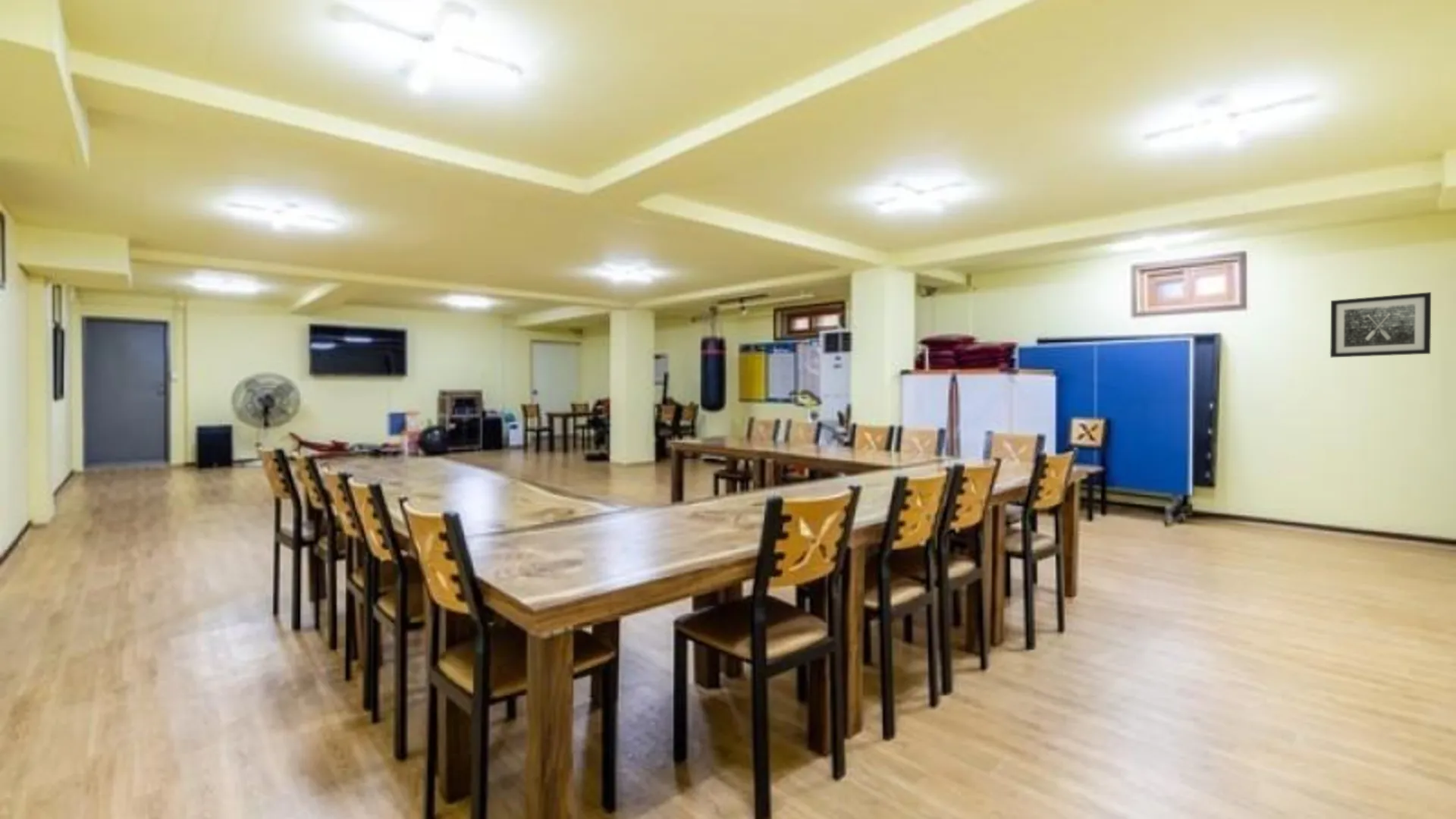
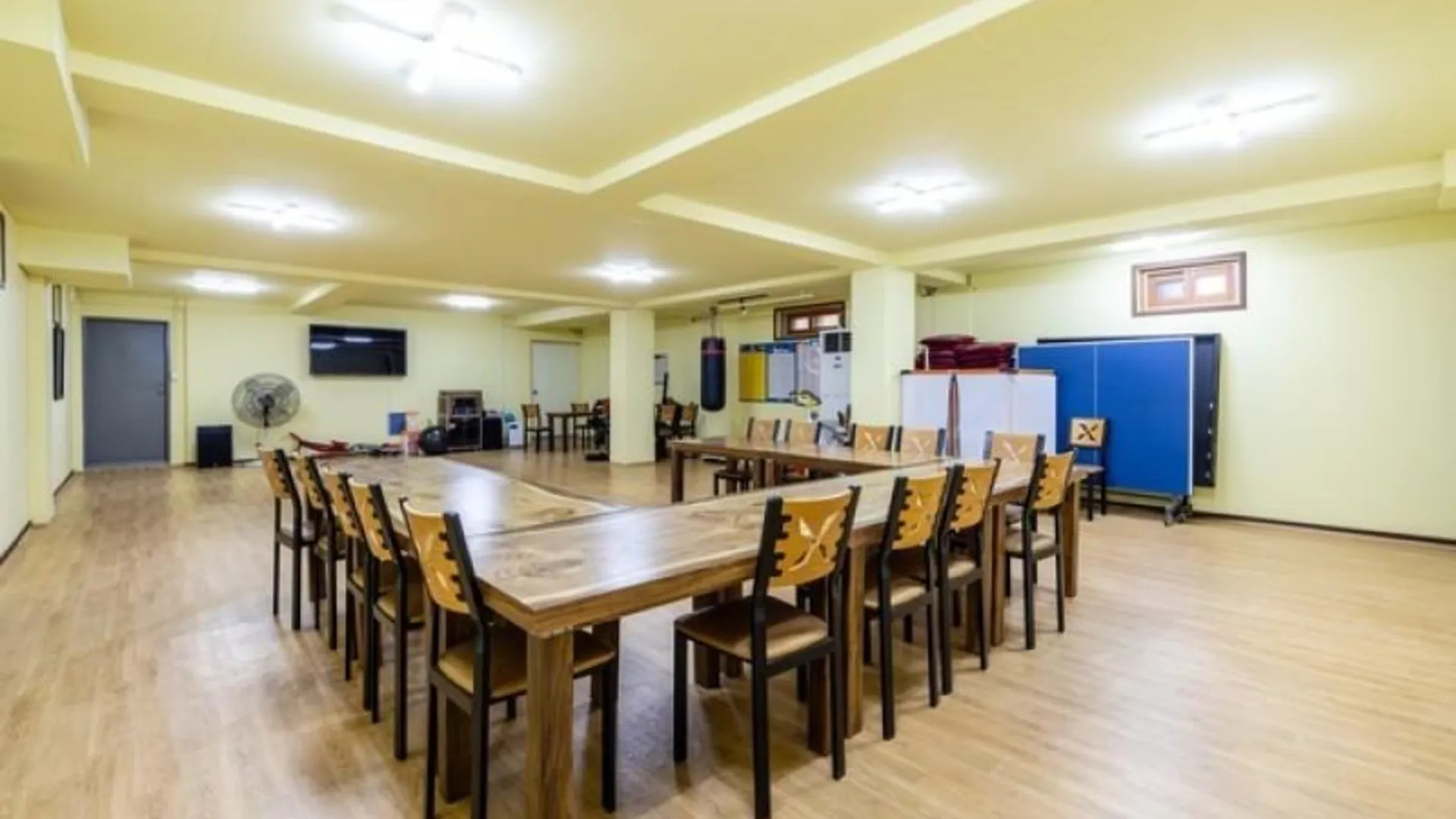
- wall art (1379, 326)
